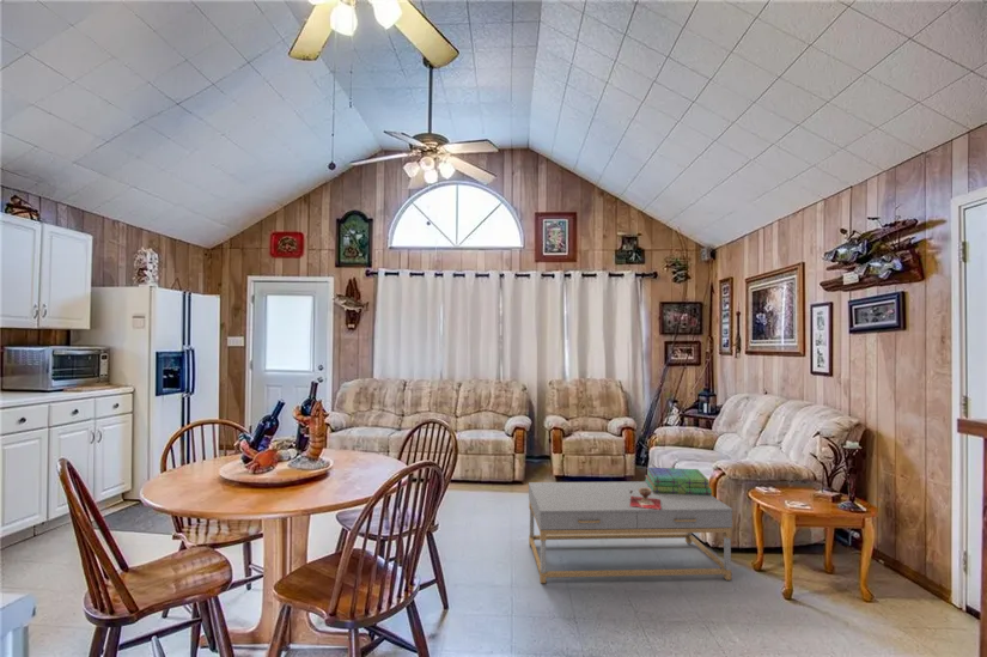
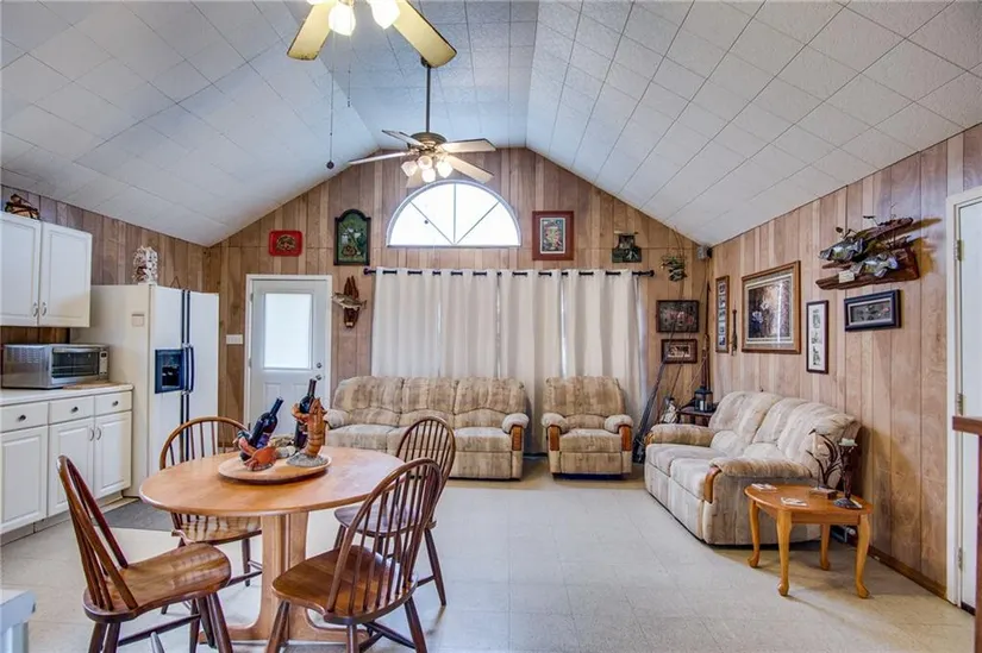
- coffee table (622, 528)
- decorative bowl (645, 495)
- stack of books (676, 480)
